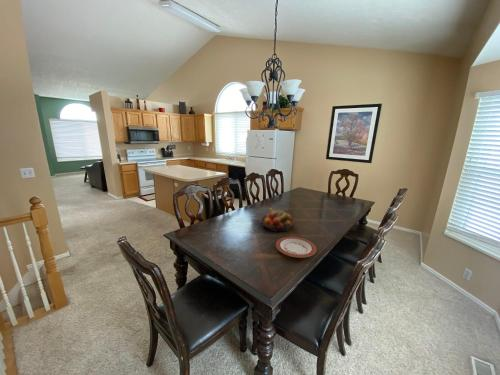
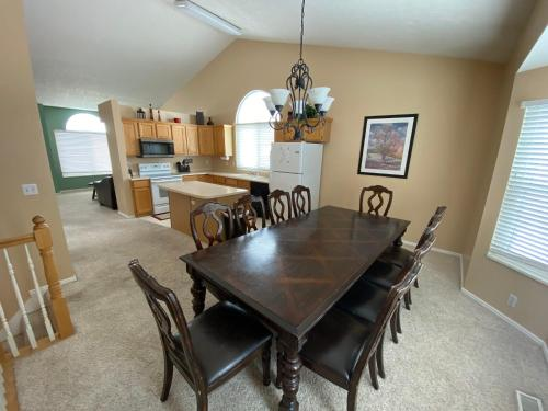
- plate (295, 247)
- fruit bowl (276, 218)
